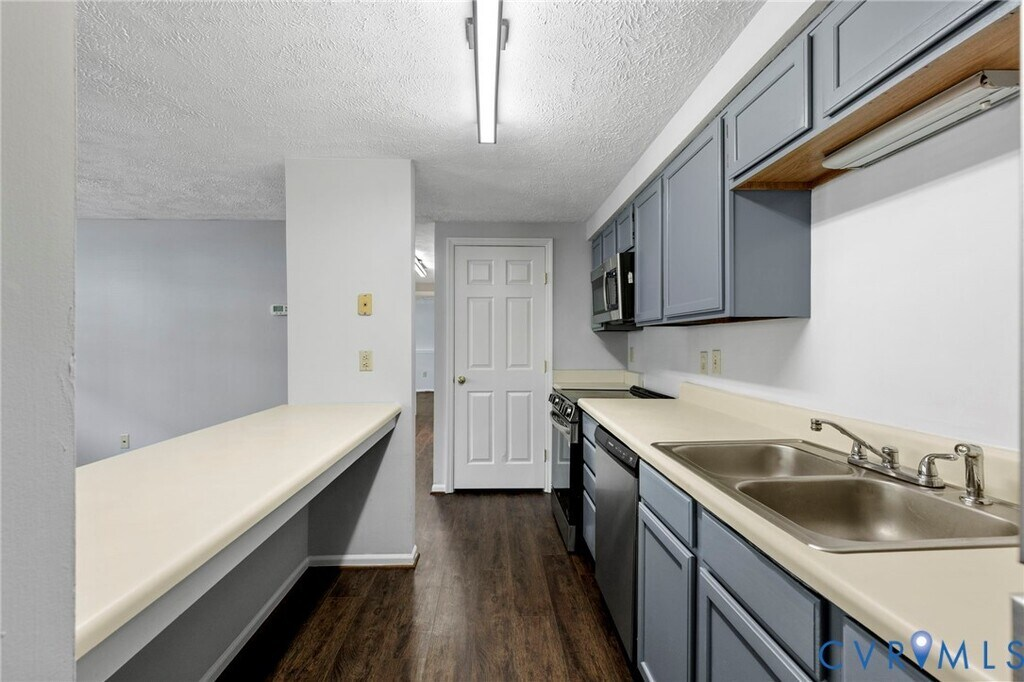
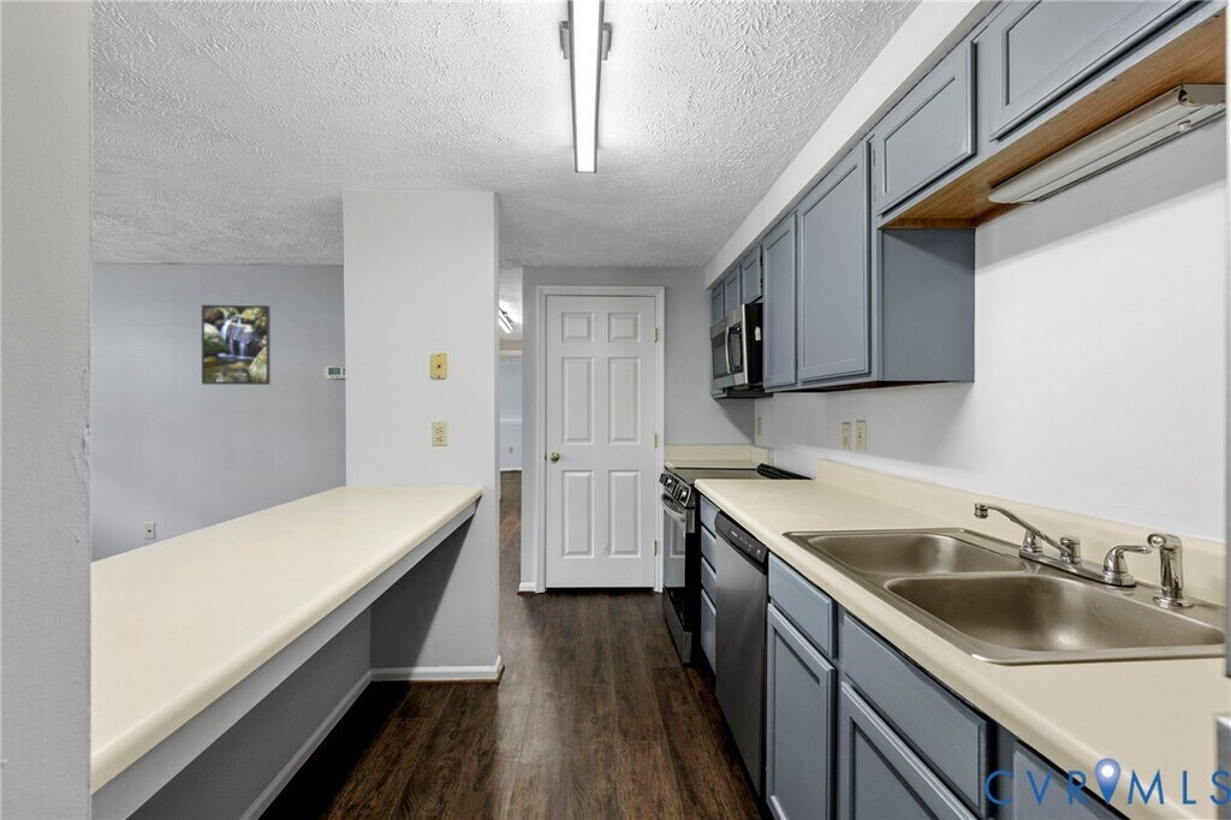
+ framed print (236, 344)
